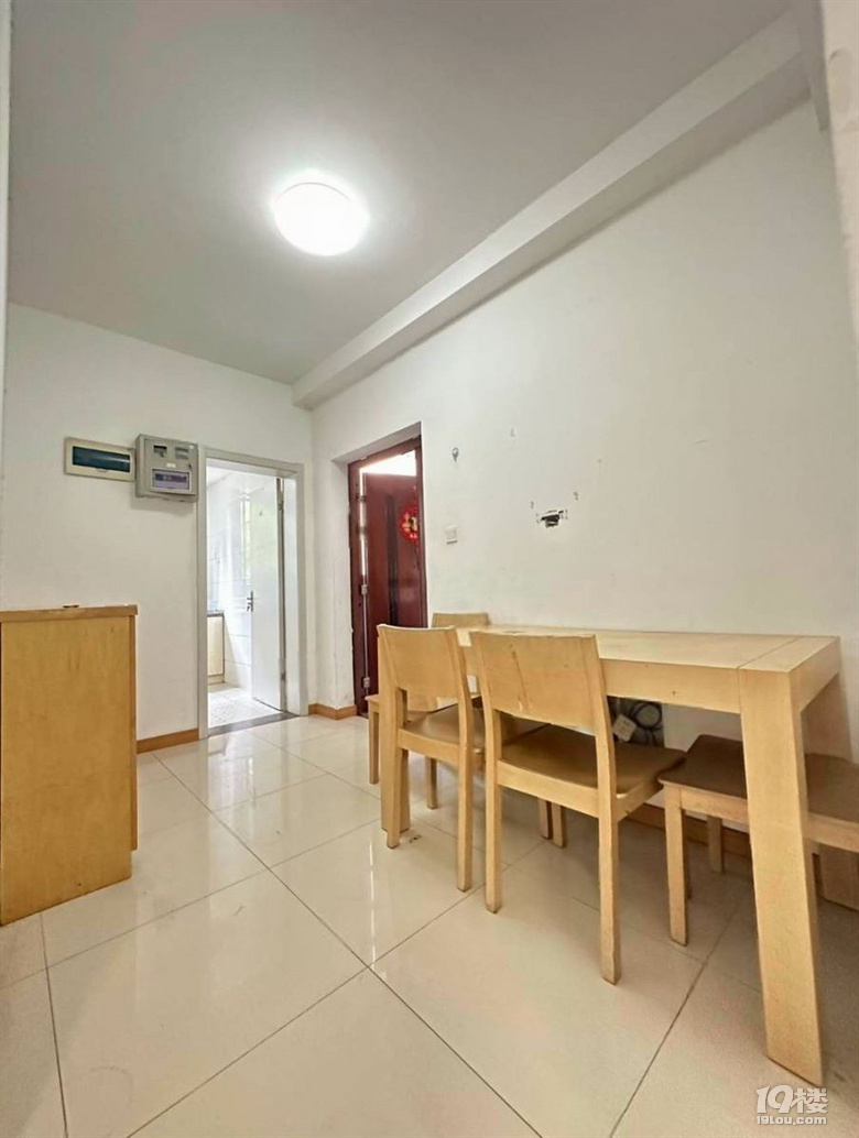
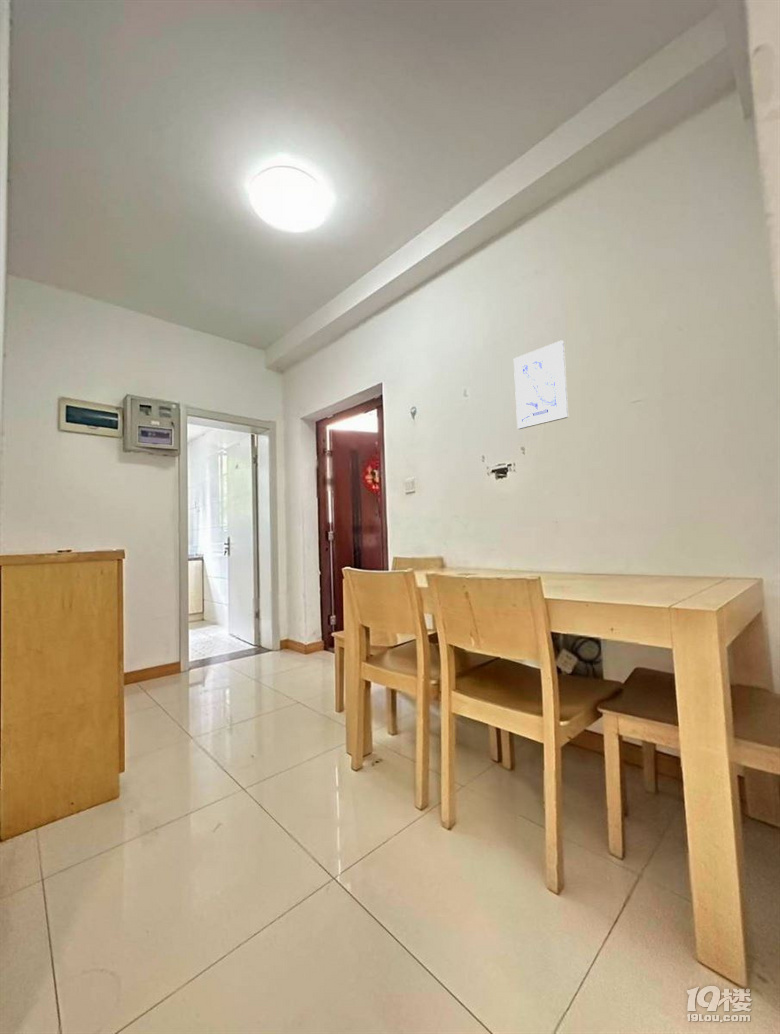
+ wall art (539, 386)
